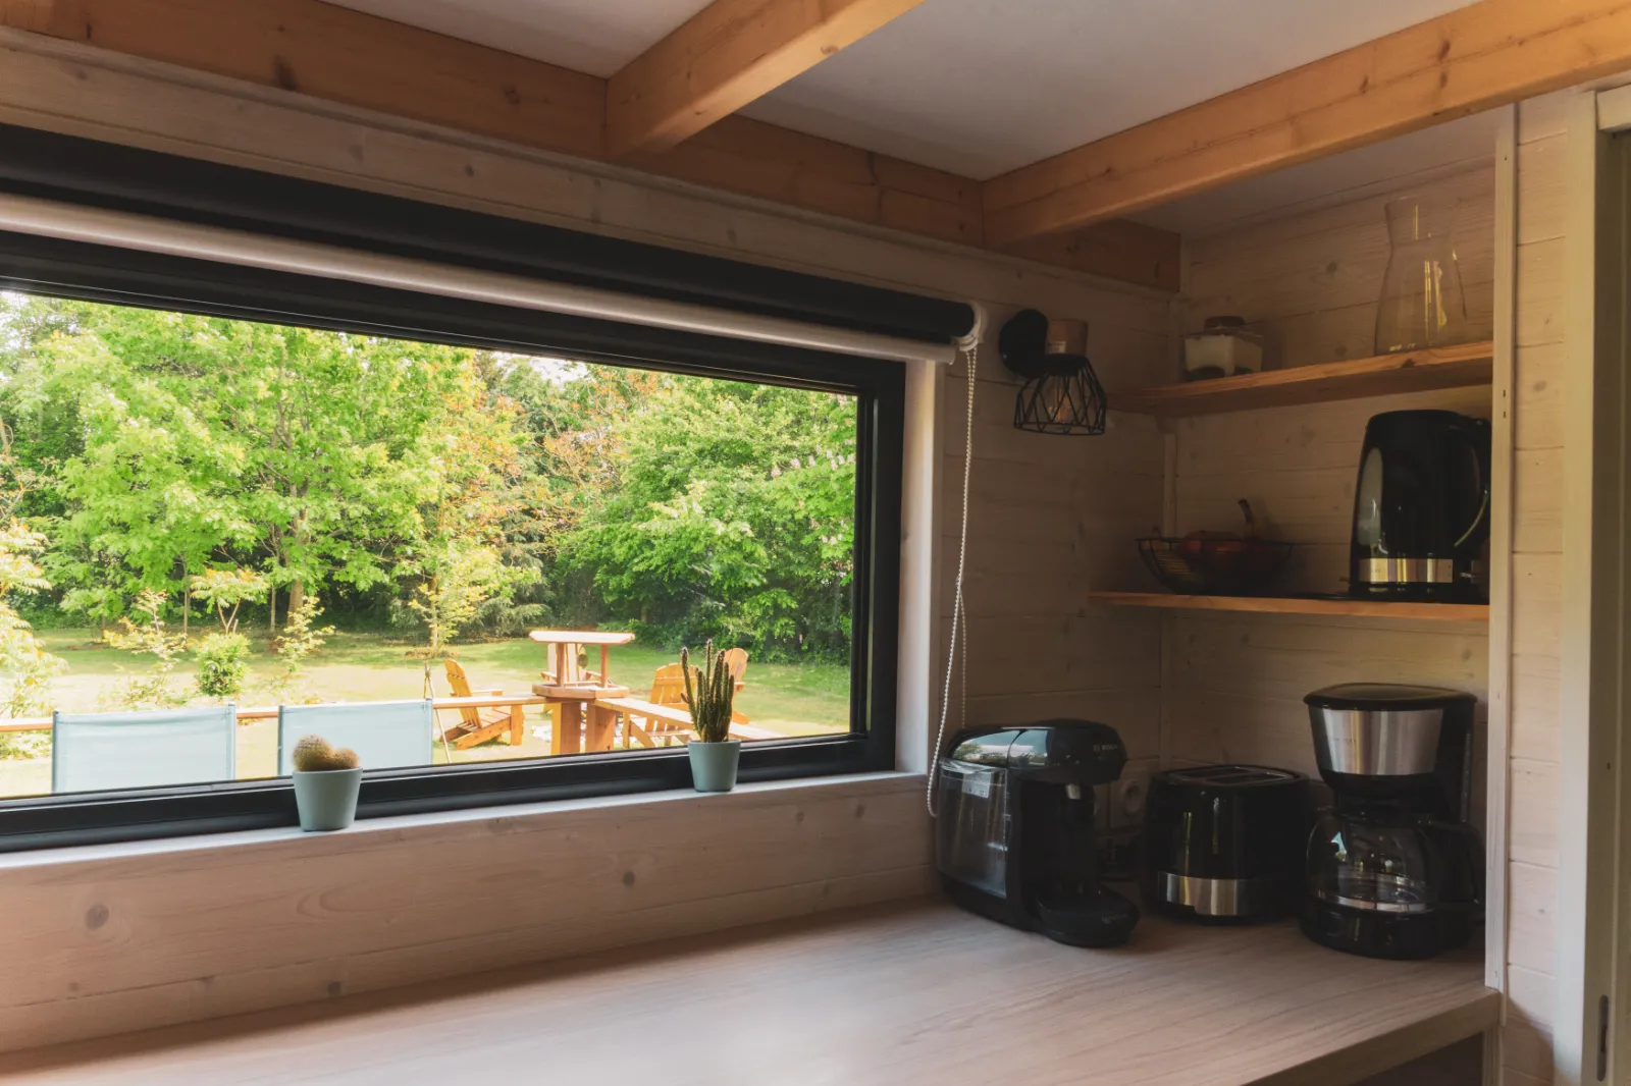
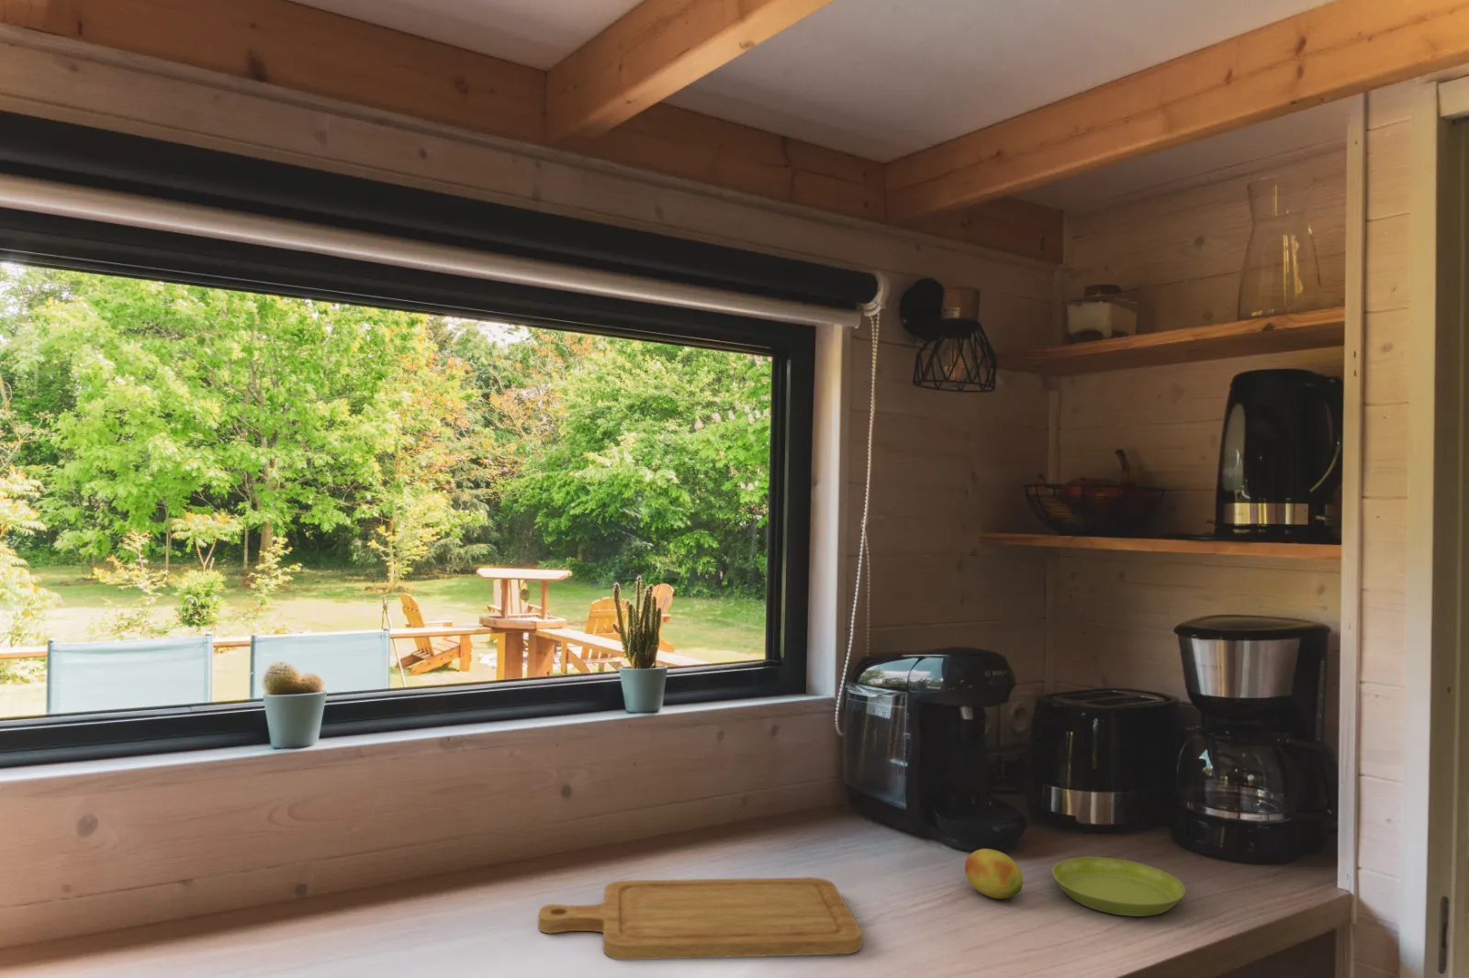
+ saucer (1116, 888)
+ chopping board (695, 915)
+ fruit (994, 872)
